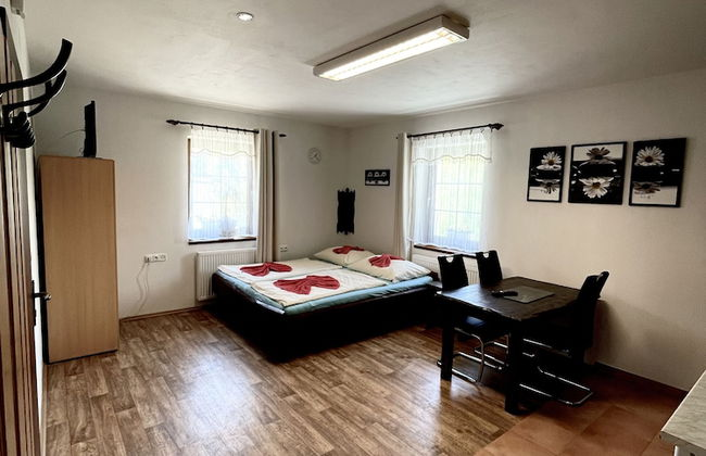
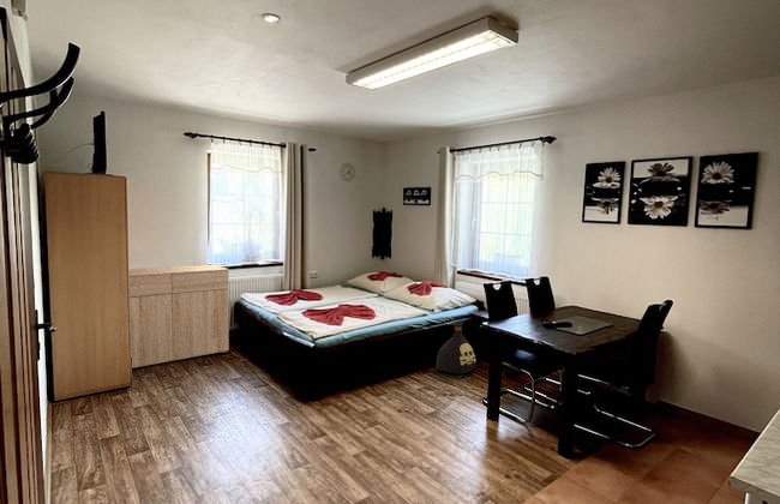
+ dresser (167, 313)
+ bag (456, 346)
